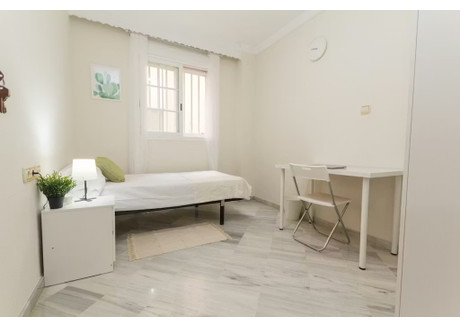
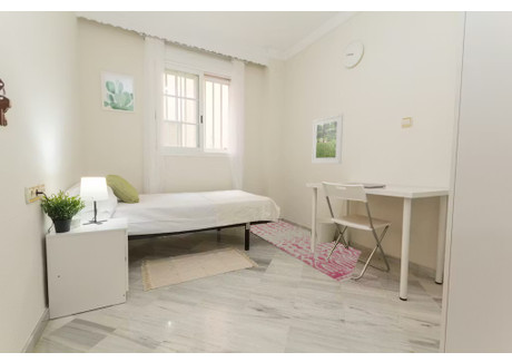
+ rug (288, 235)
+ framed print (326, 140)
